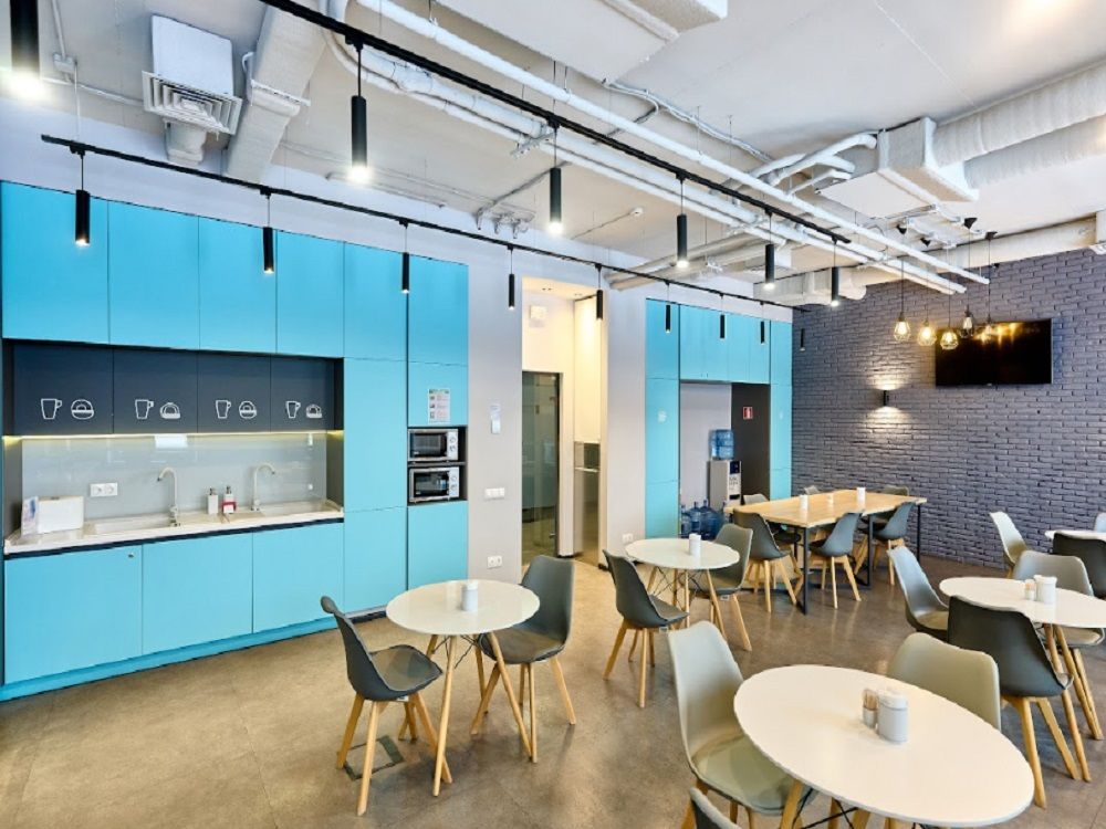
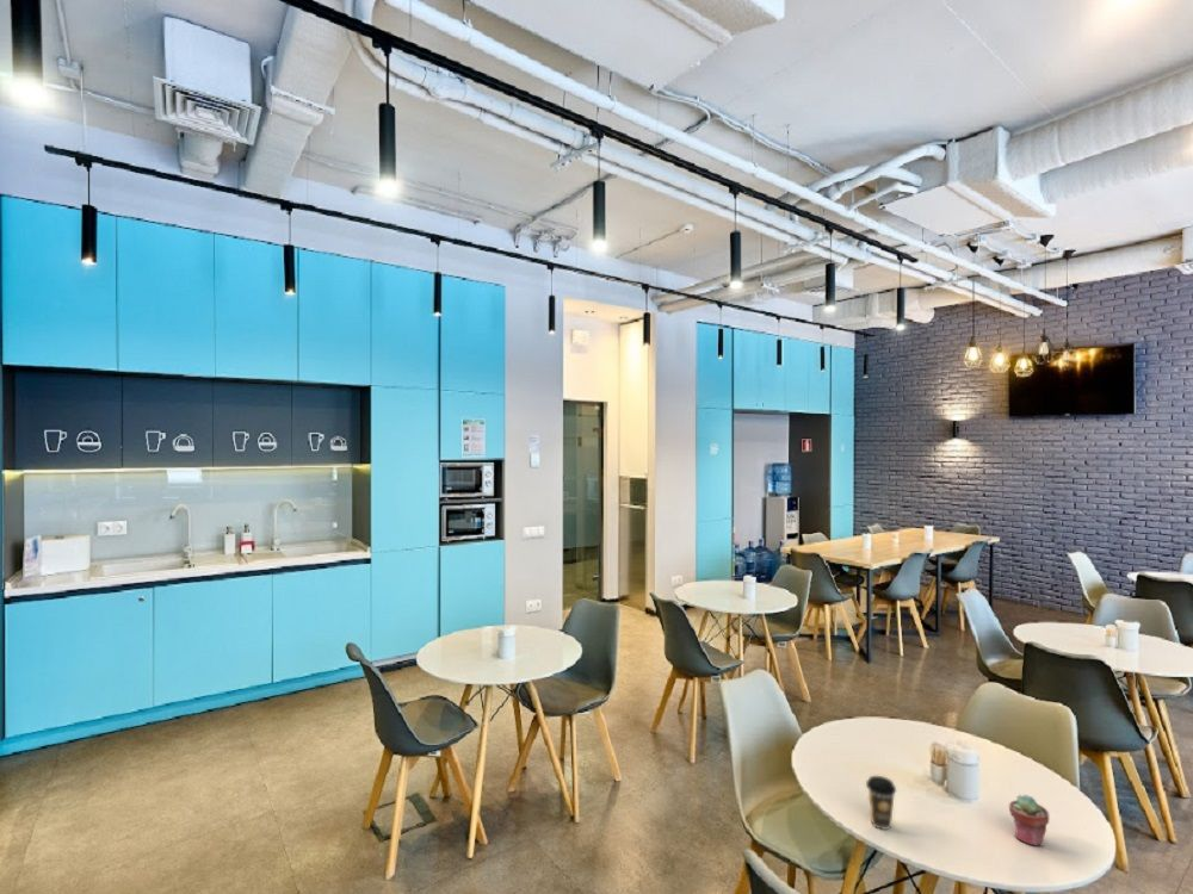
+ coffee cup (880, 802)
+ potted succulent (1028, 817)
